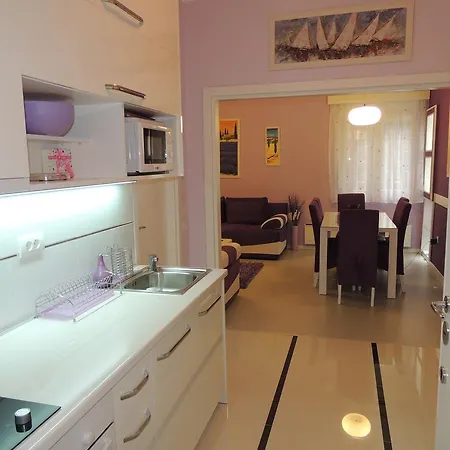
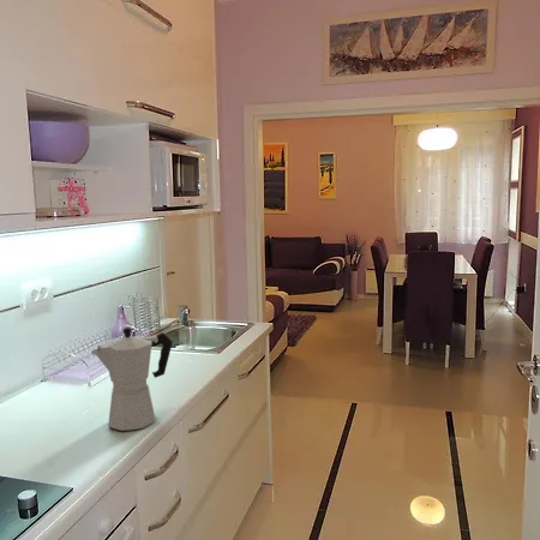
+ moka pot (134, 373)
